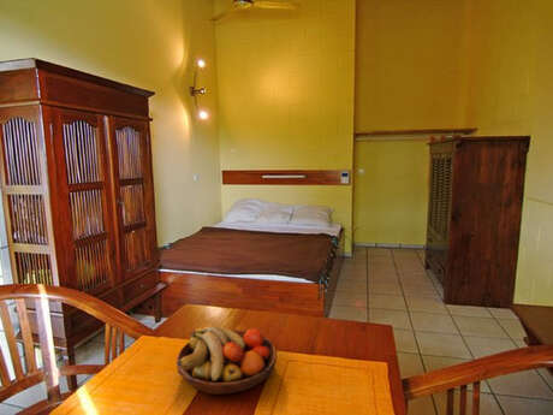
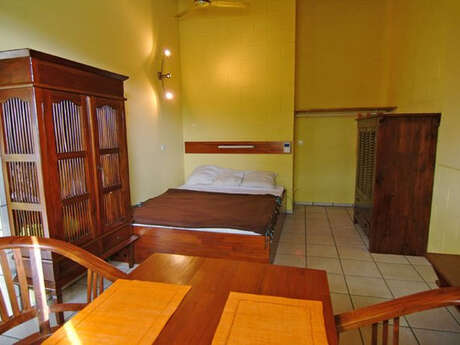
- fruit bowl (226, 349)
